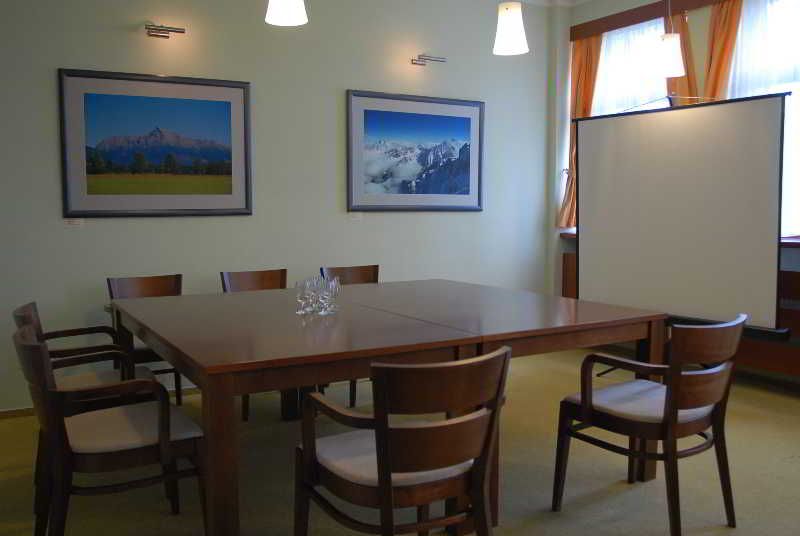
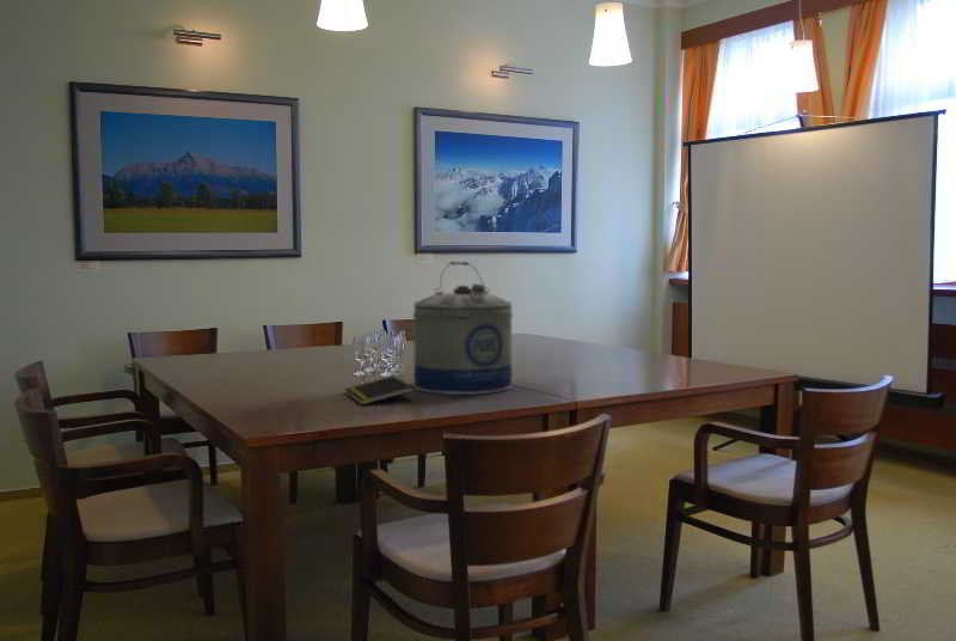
+ water jug (462, 323)
+ notepad (378, 389)
